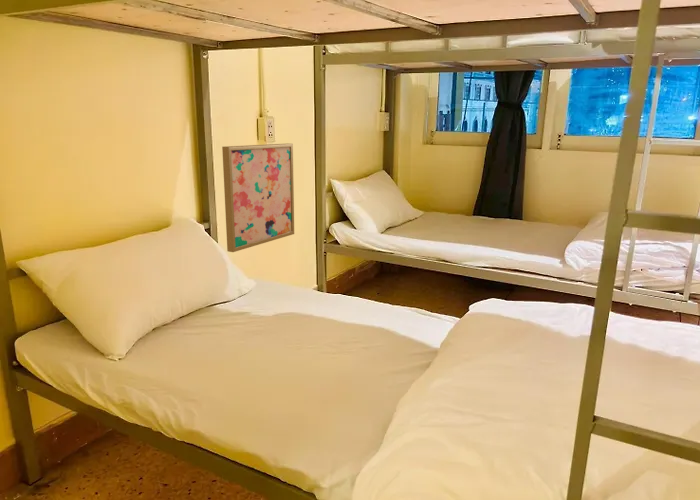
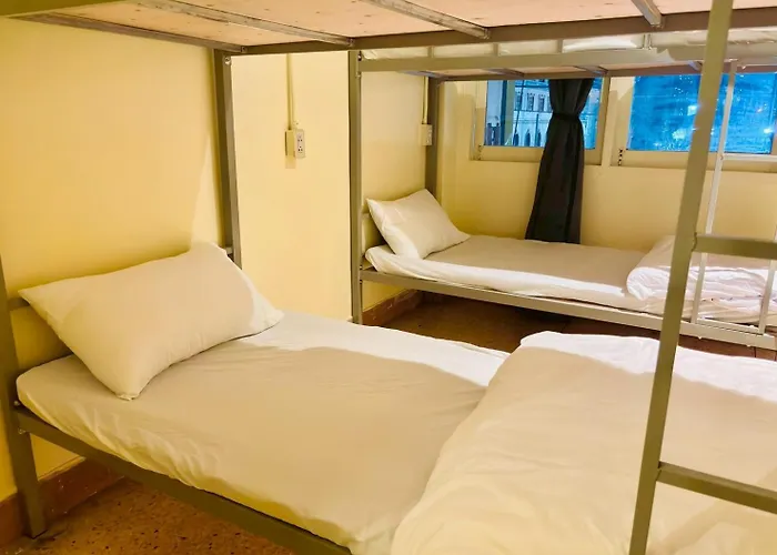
- wall art (261, 194)
